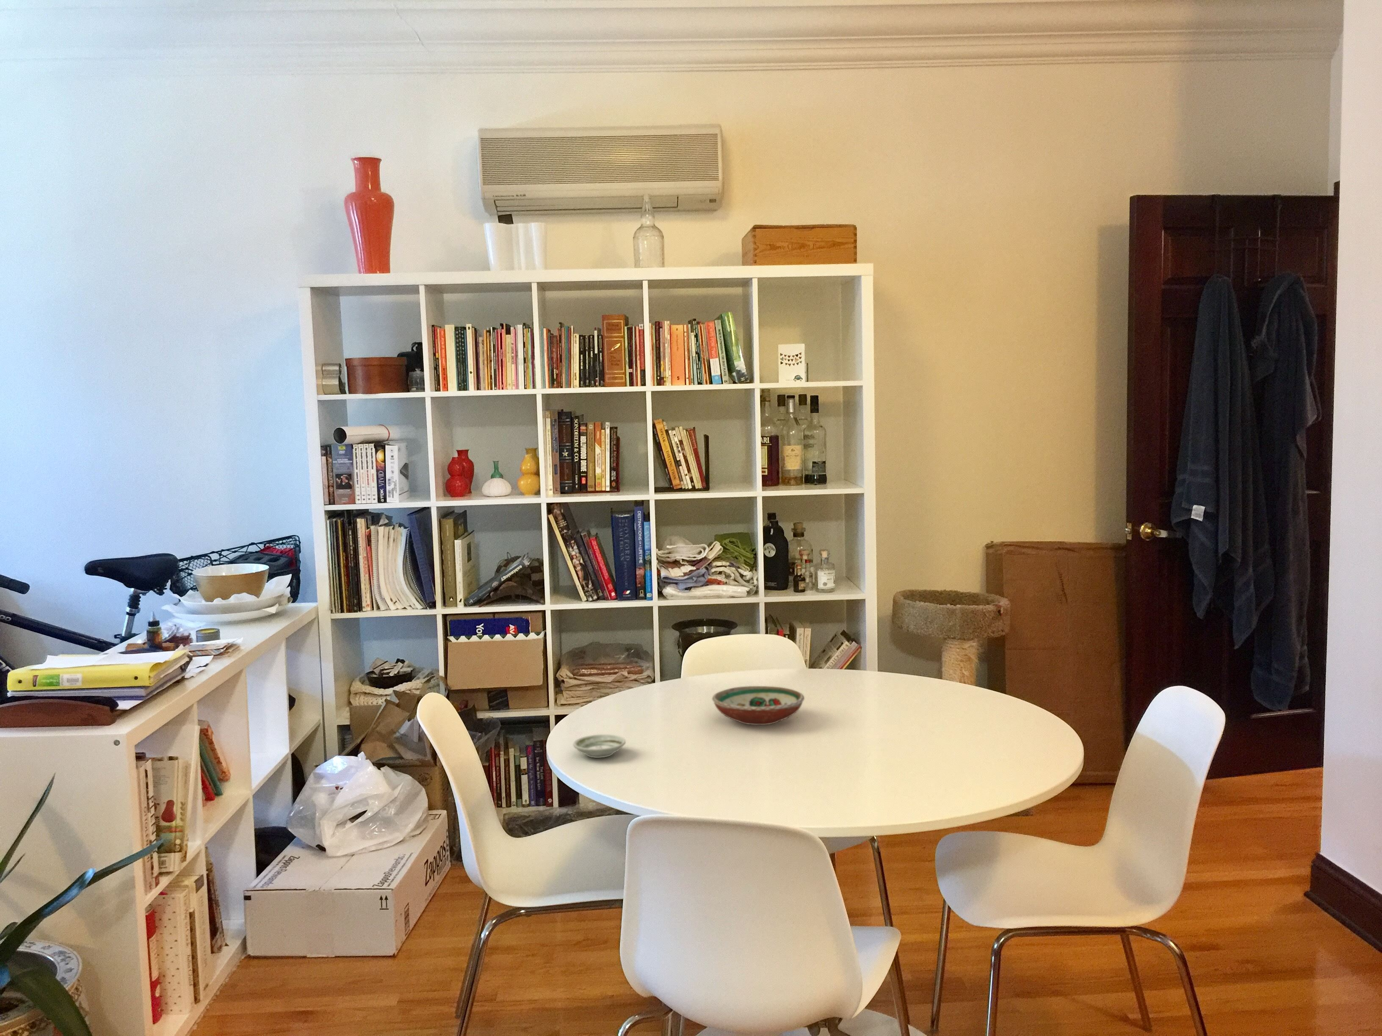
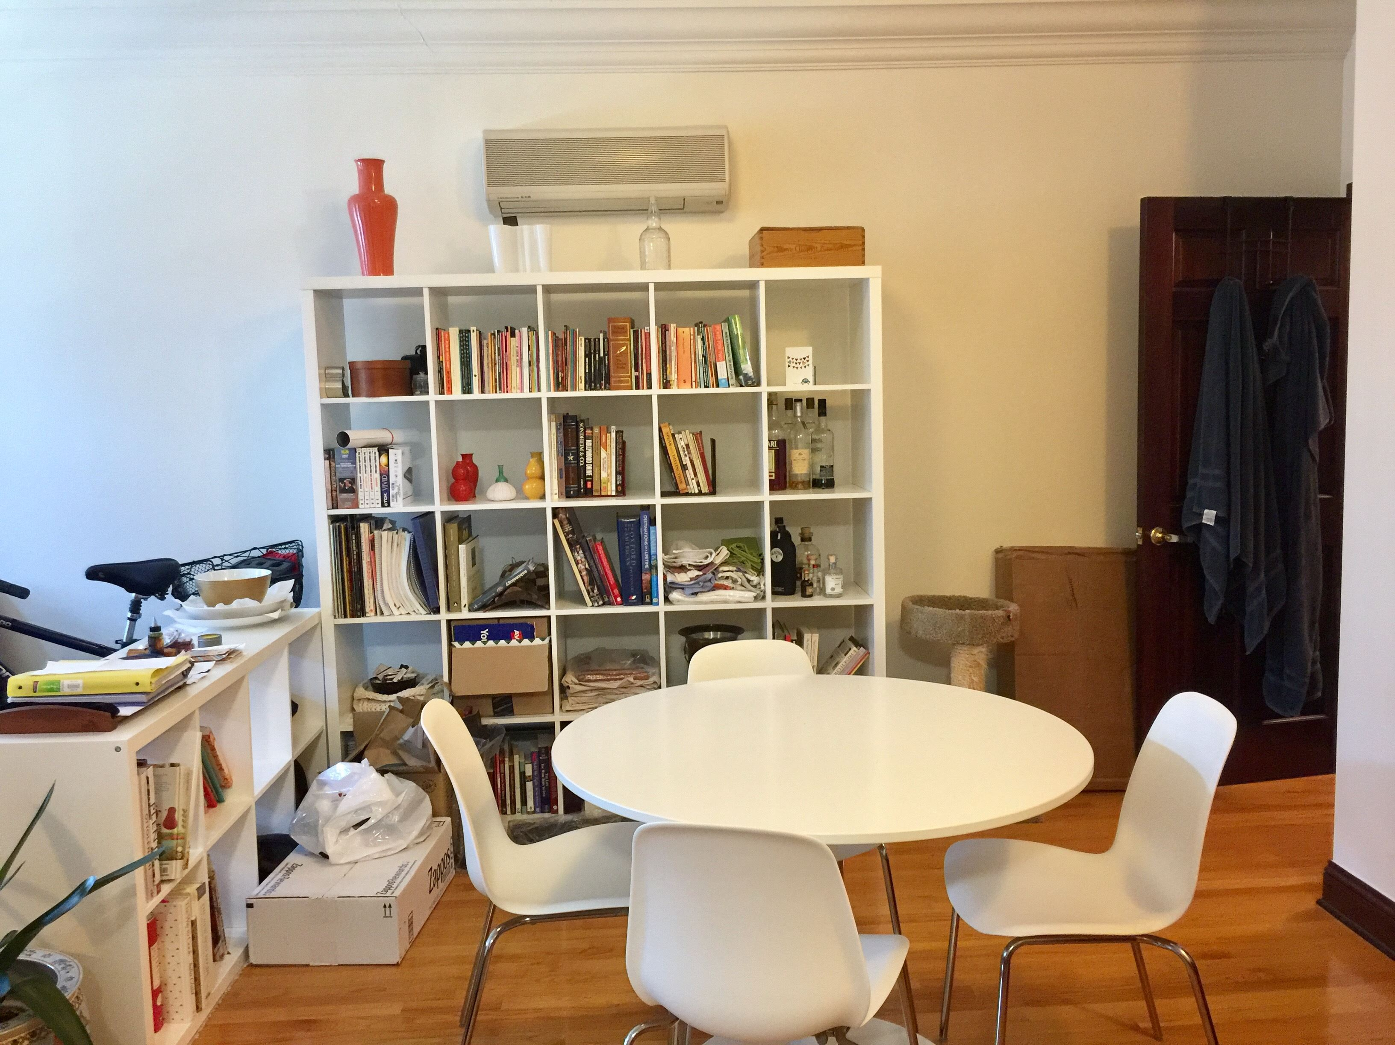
- decorative bowl (757, 707)
- saucer (600, 748)
